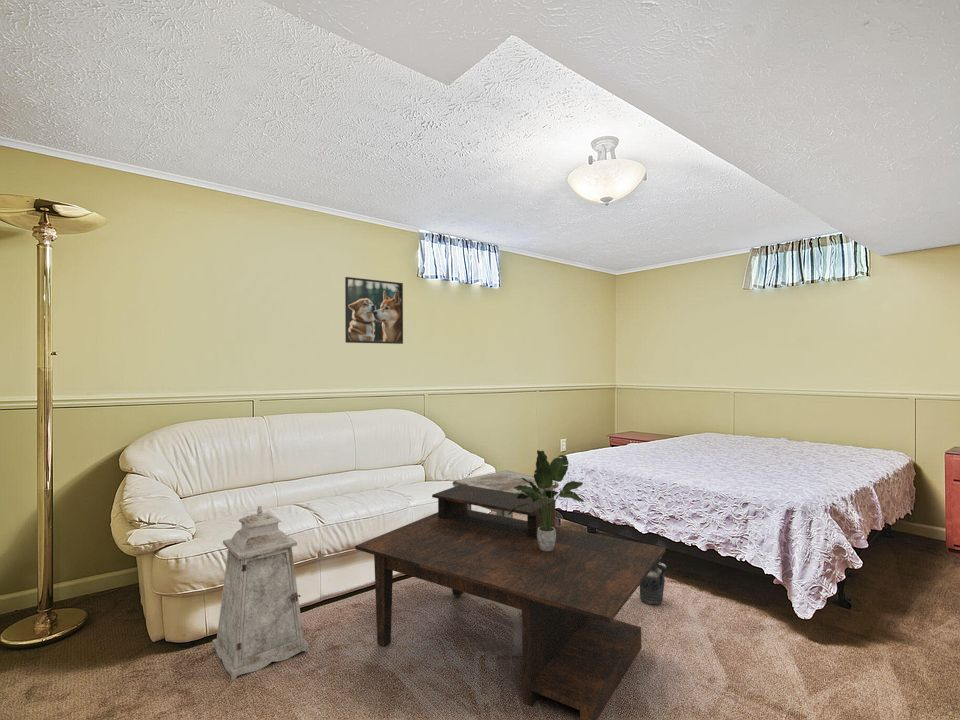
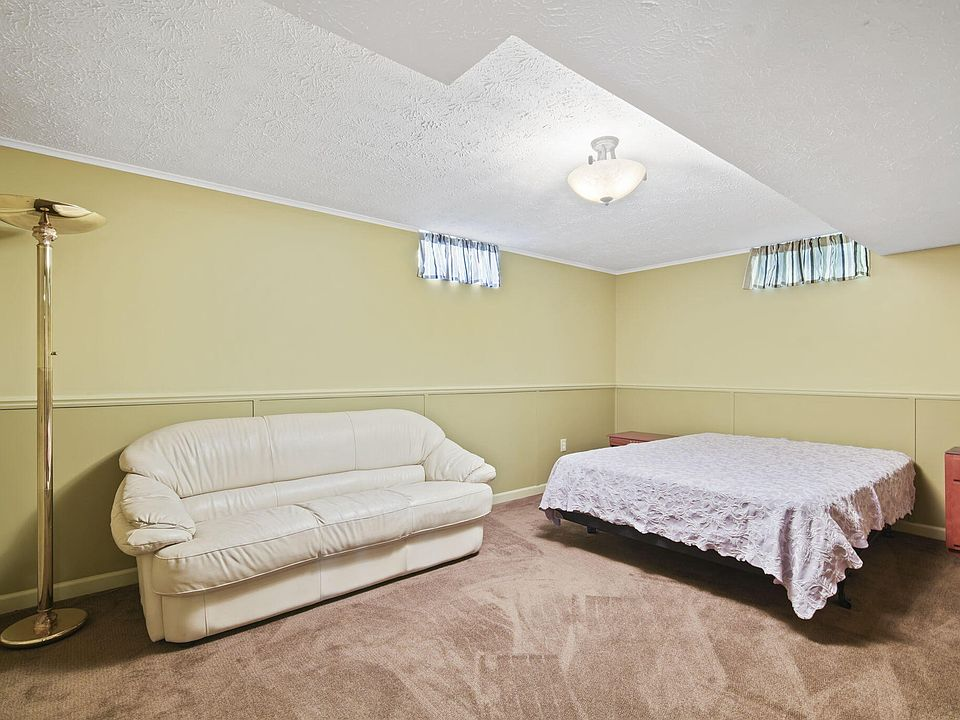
- potted plant (548, 497)
- coffee table (509, 581)
- lantern (259, 577)
- ceramic jug (653, 578)
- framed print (375, 311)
- stool (505, 516)
